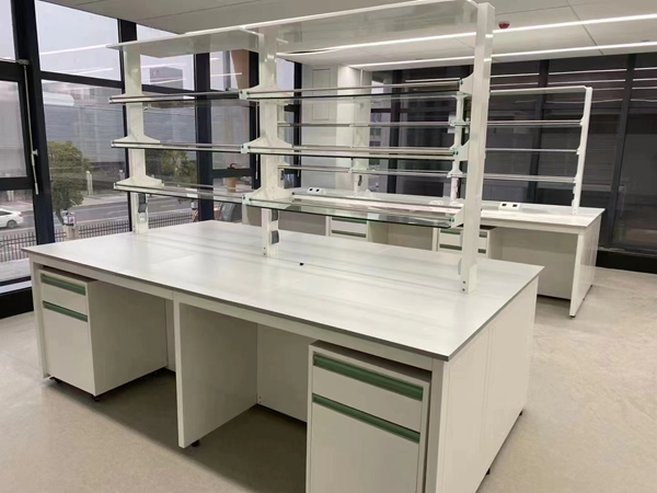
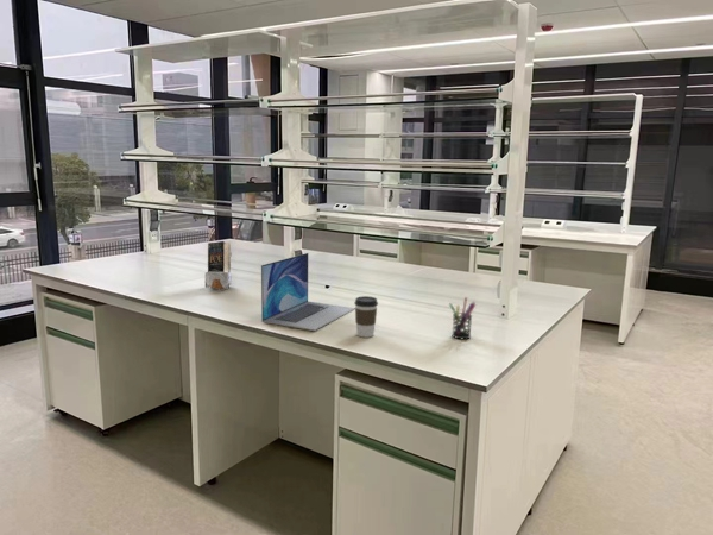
+ pen holder (460, 316)
+ book (216, 264)
+ laptop (307, 288)
+ coffee cup (365, 316)
